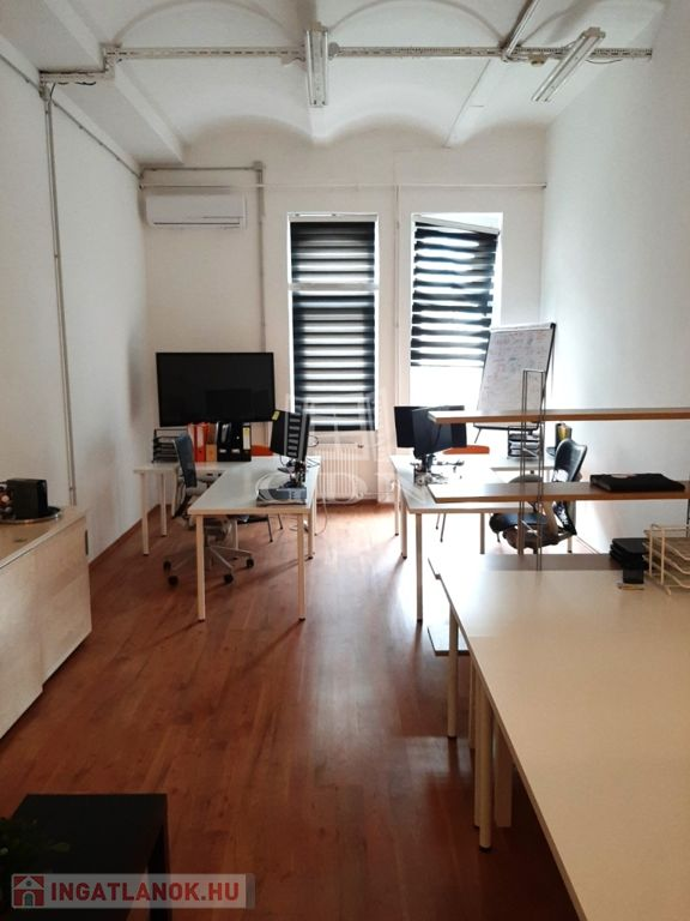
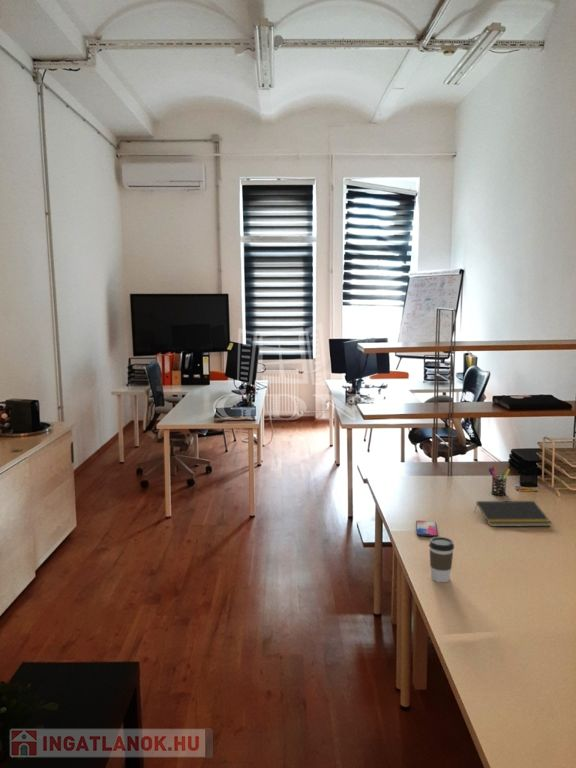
+ pen holder (499, 480)
+ smartphone (426, 528)
+ notepad (512, 513)
+ coffee cup (441, 559)
